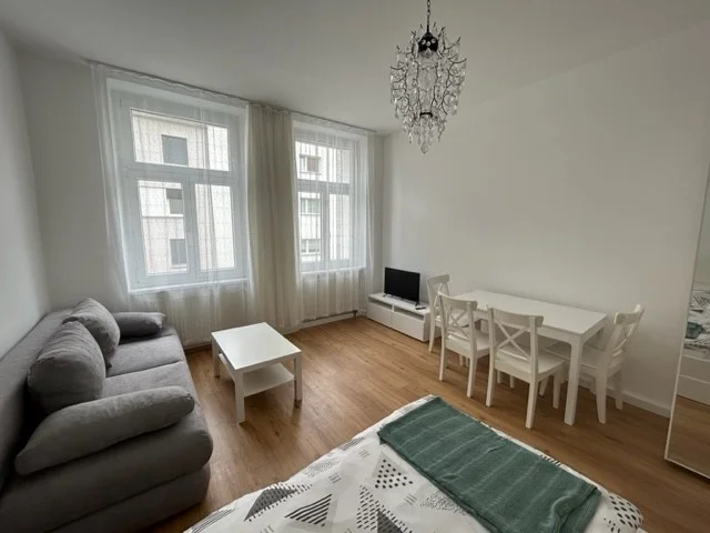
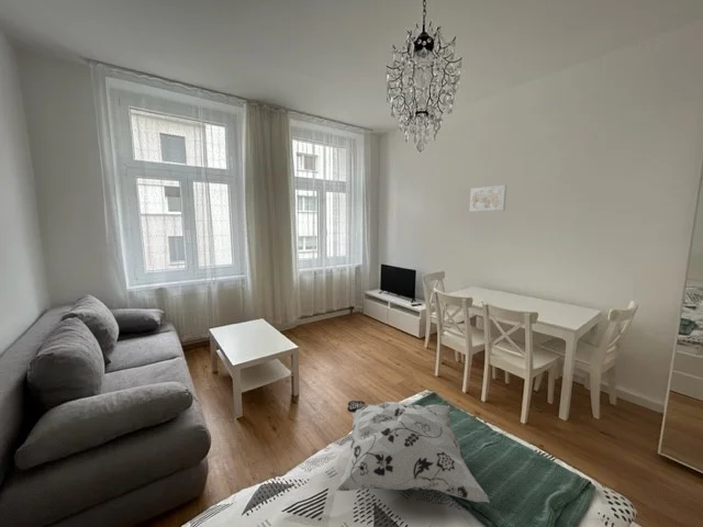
+ wall art (487, 199)
+ decorative pillow (403, 440)
